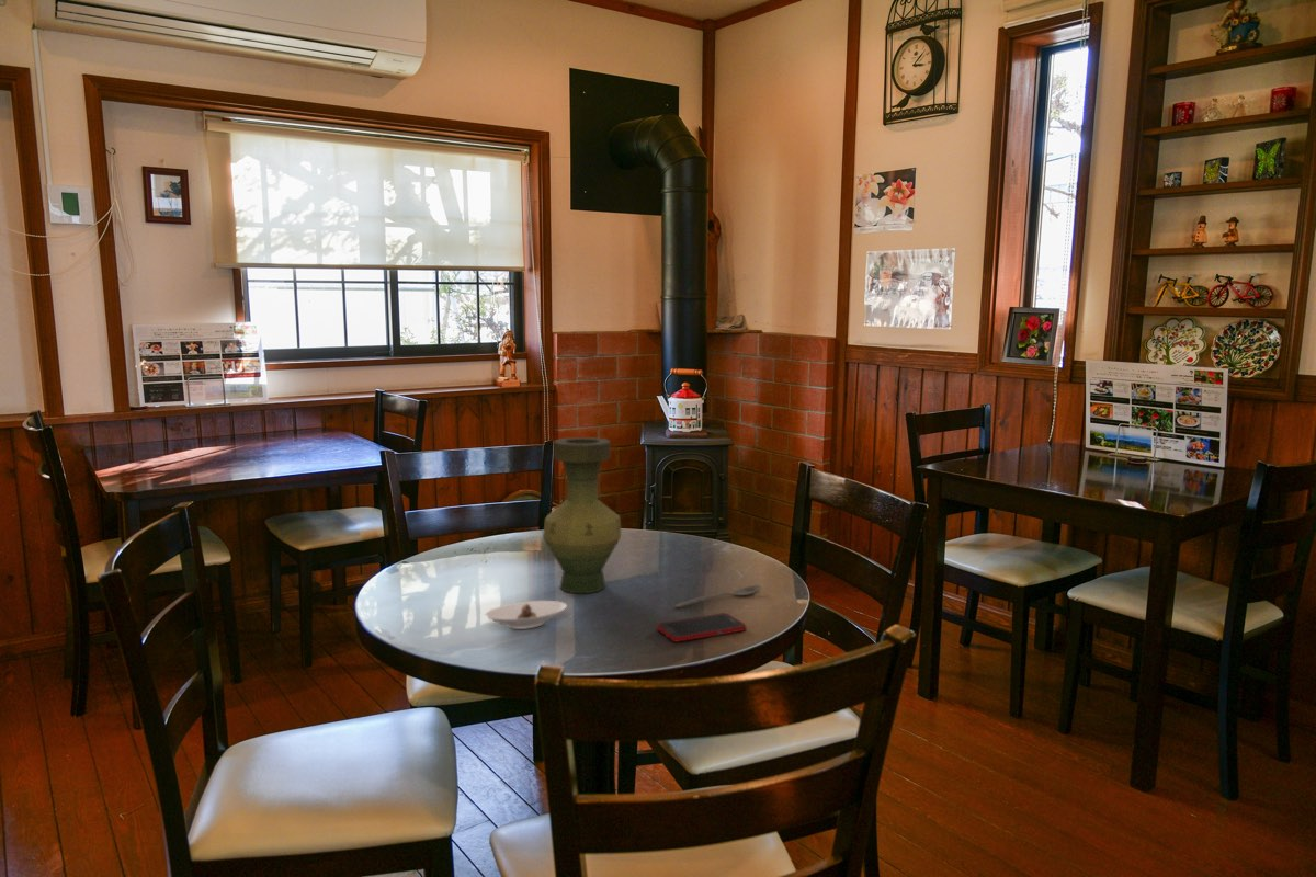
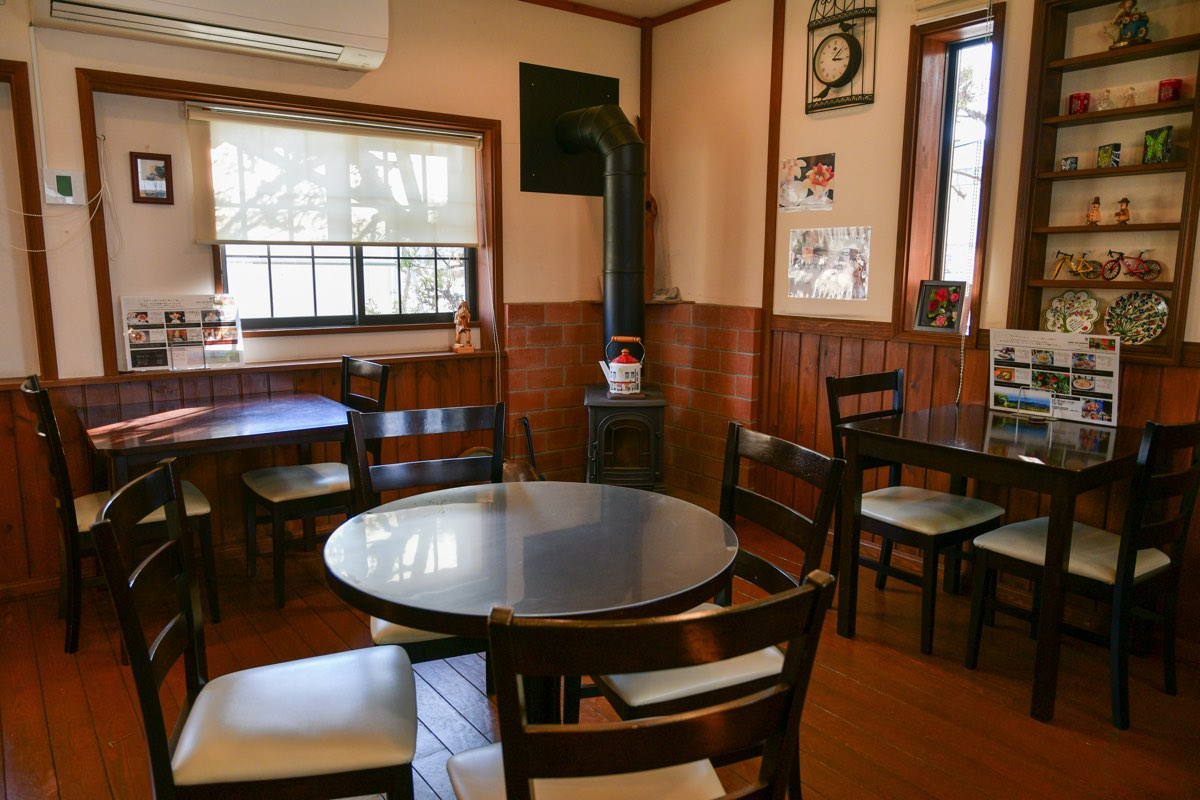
- spoon (718, 595)
- cell phone (701, 627)
- vase (582, 514)
- saucer (526, 615)
